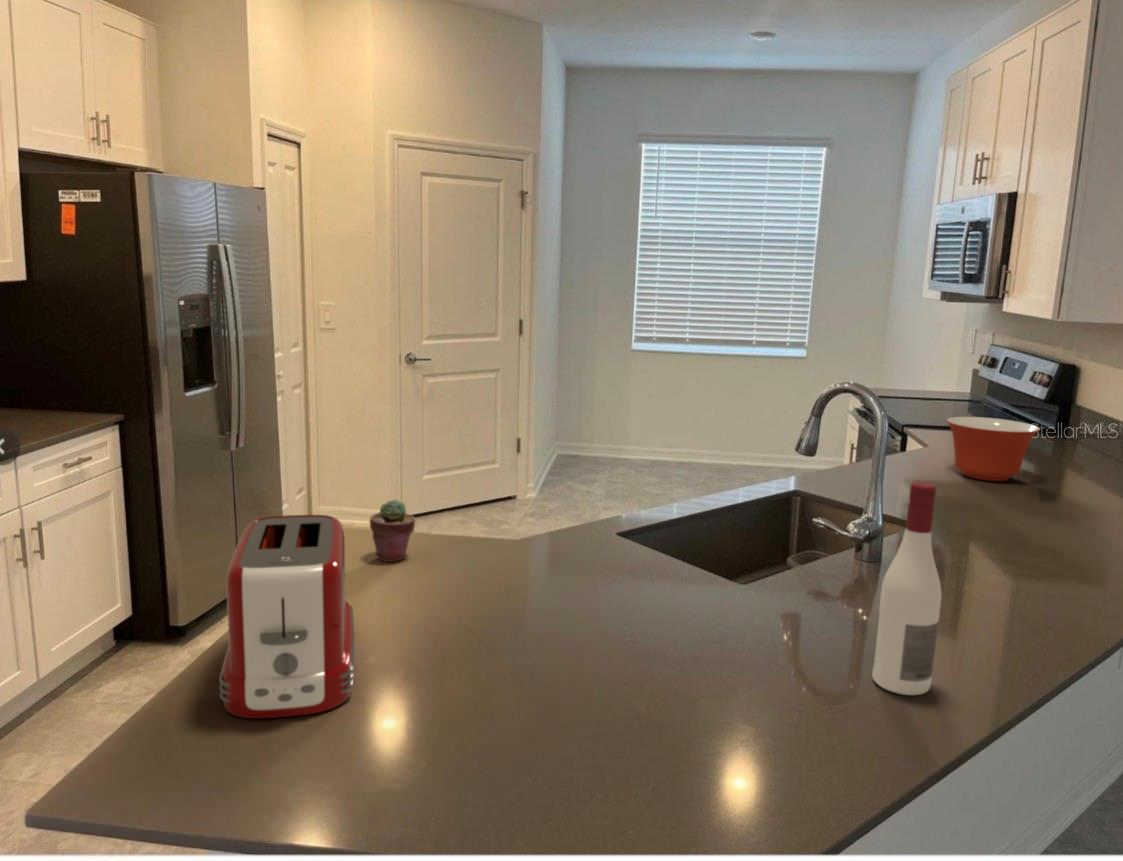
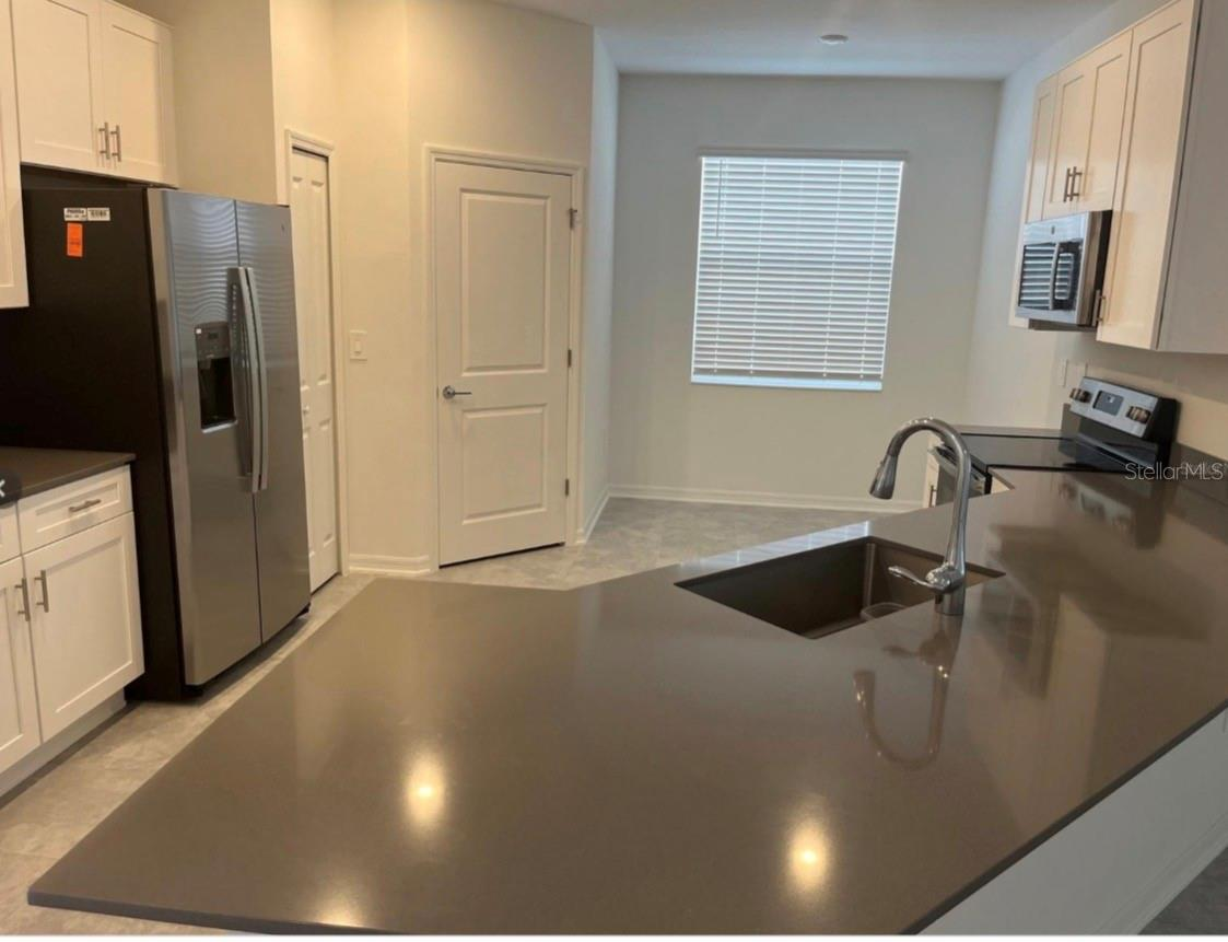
- mixing bowl (988, 450)
- toaster (291, 603)
- potted succulent (392, 528)
- alcohol (911, 586)
